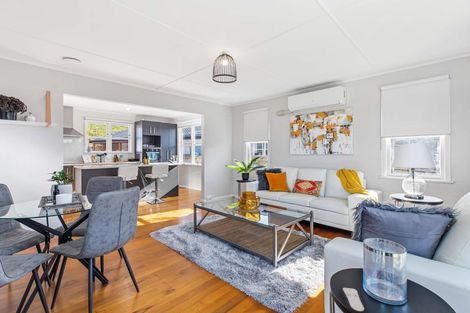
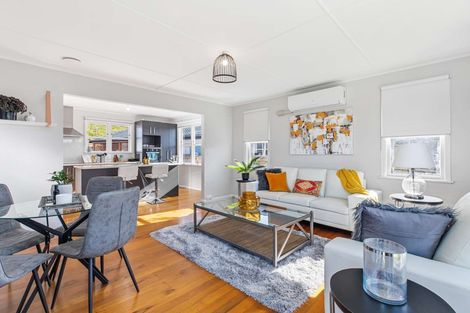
- remote control (353, 300)
